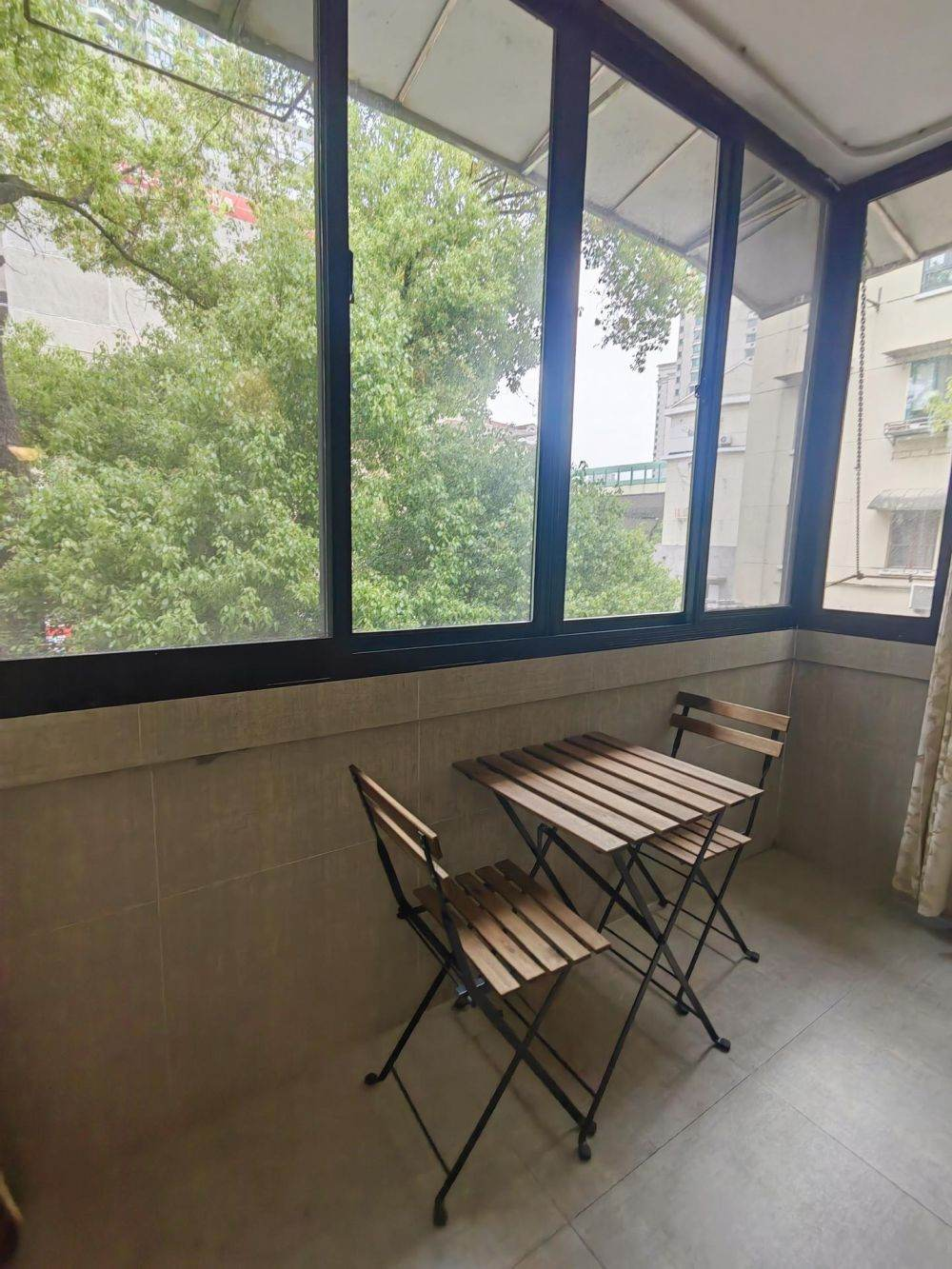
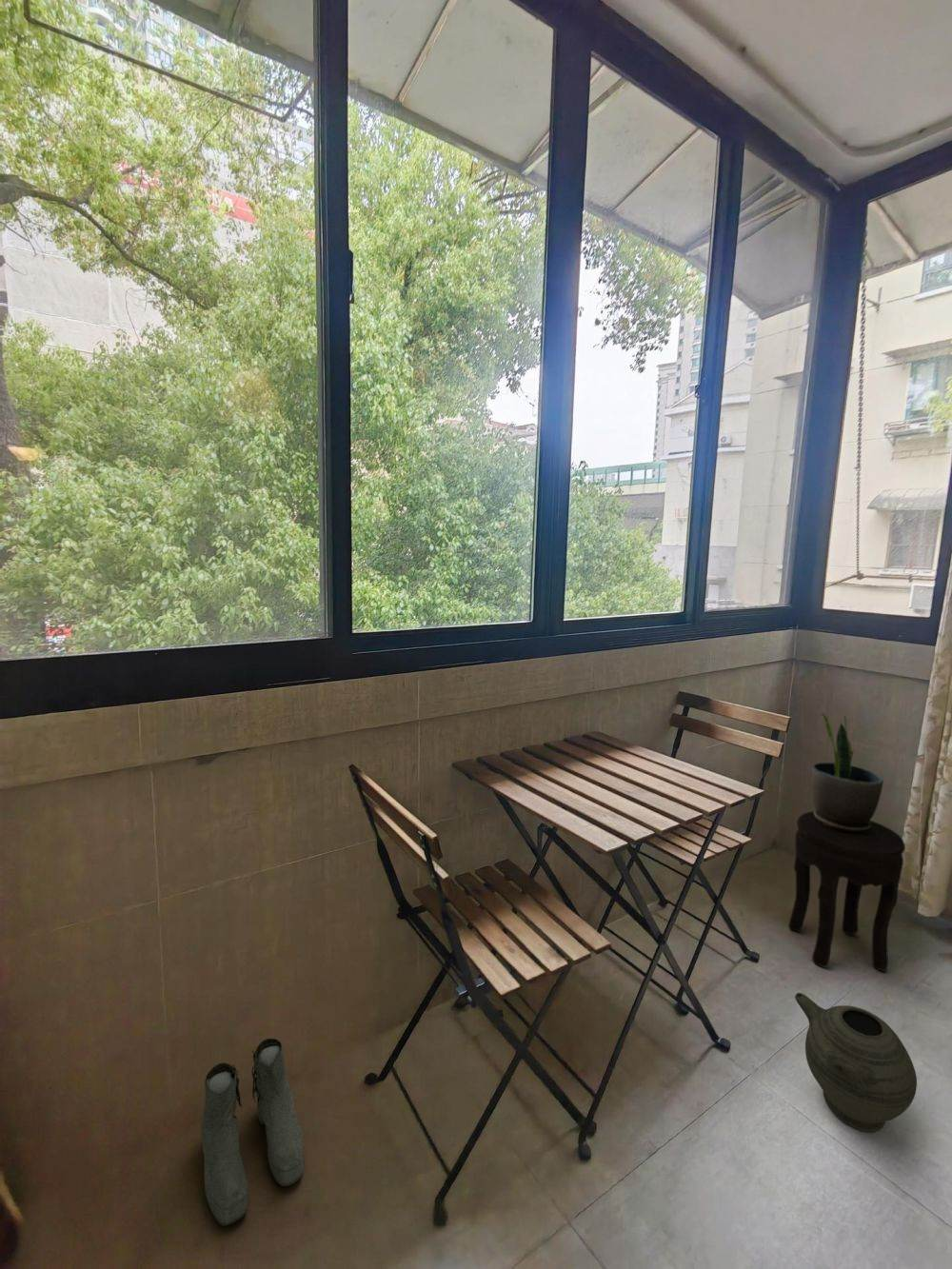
+ side table (845, 890)
+ boots (258, 1118)
+ ceramic jug (846, 1061)
+ potted plant (846, 769)
